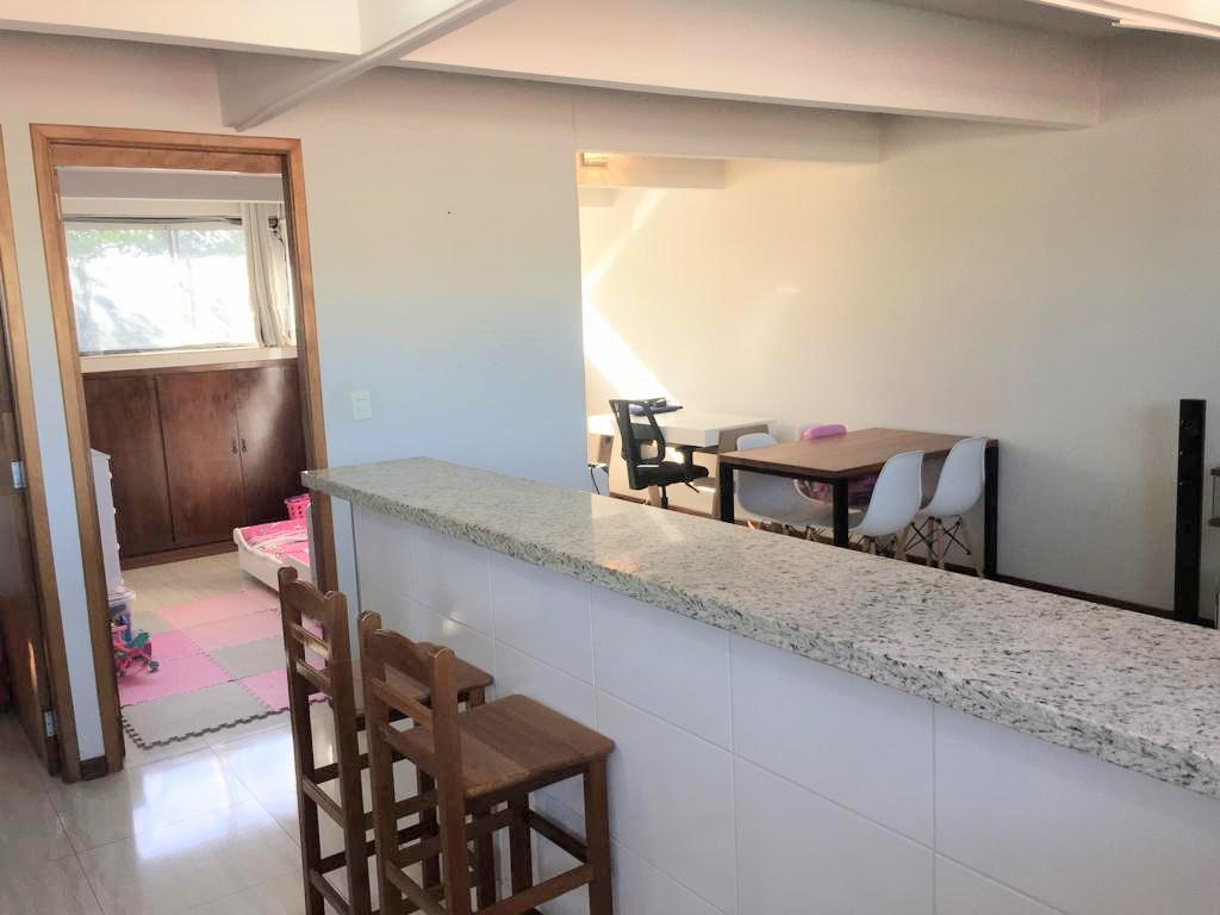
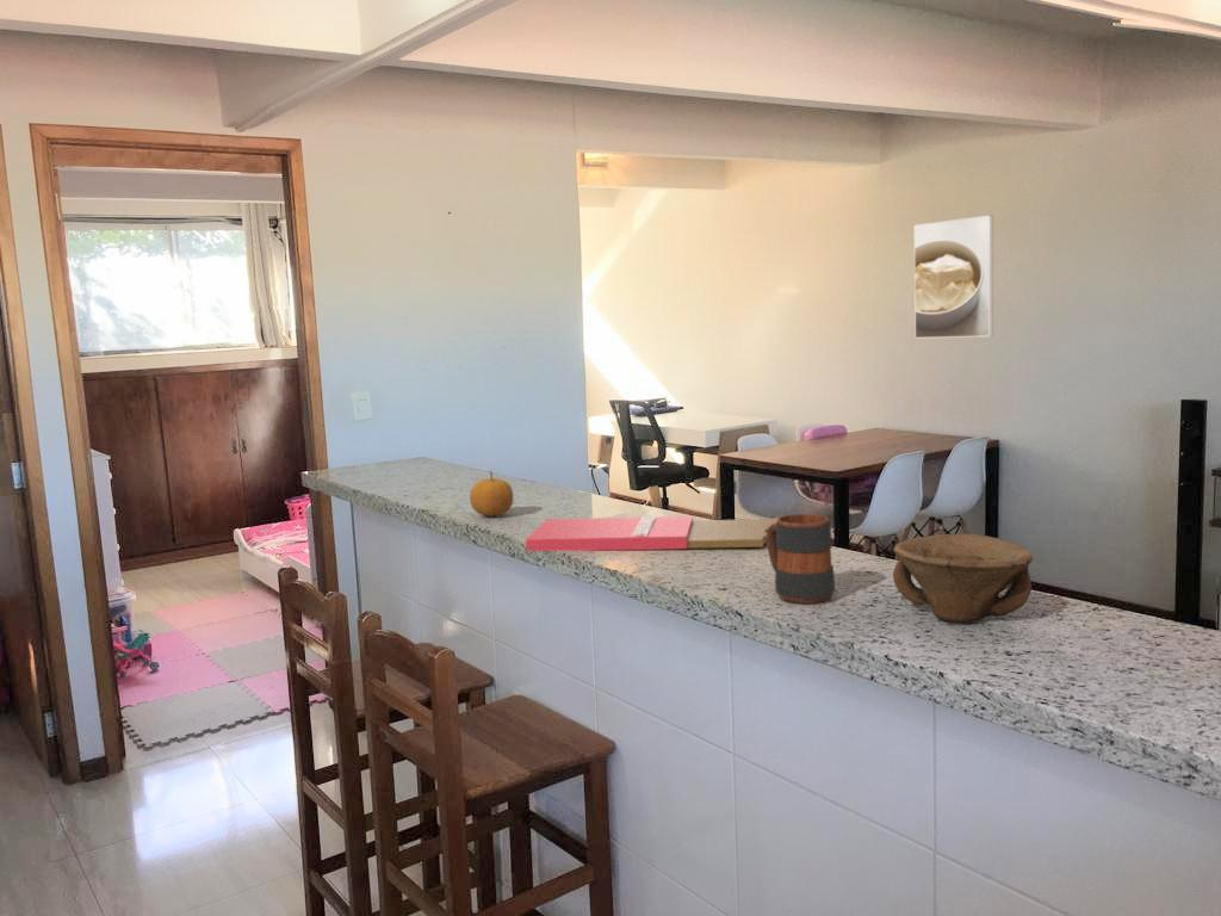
+ mug (795, 556)
+ fruit (491, 493)
+ bowl (957, 581)
+ cutting board (665, 530)
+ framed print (952, 279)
